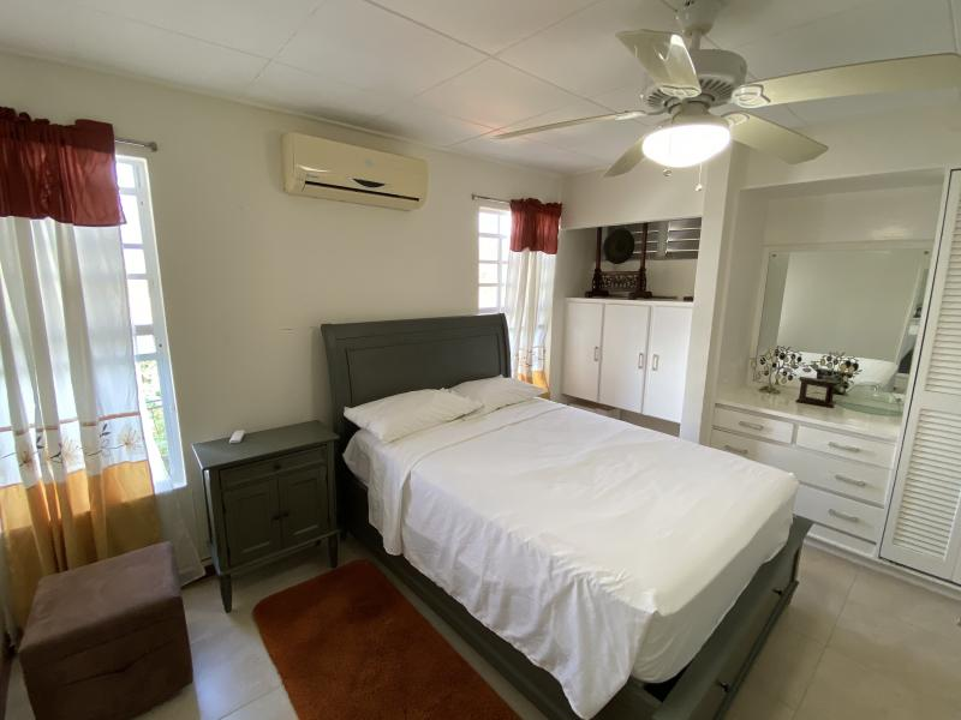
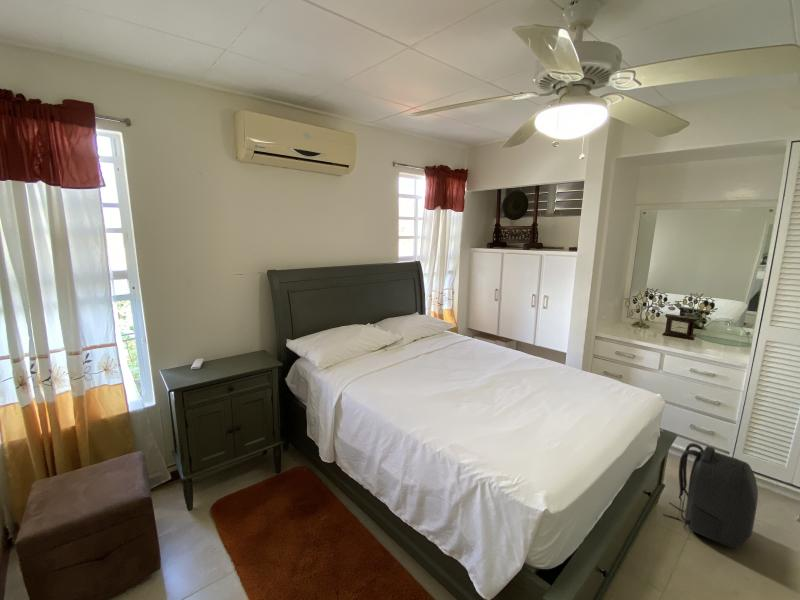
+ backpack (711, 489)
